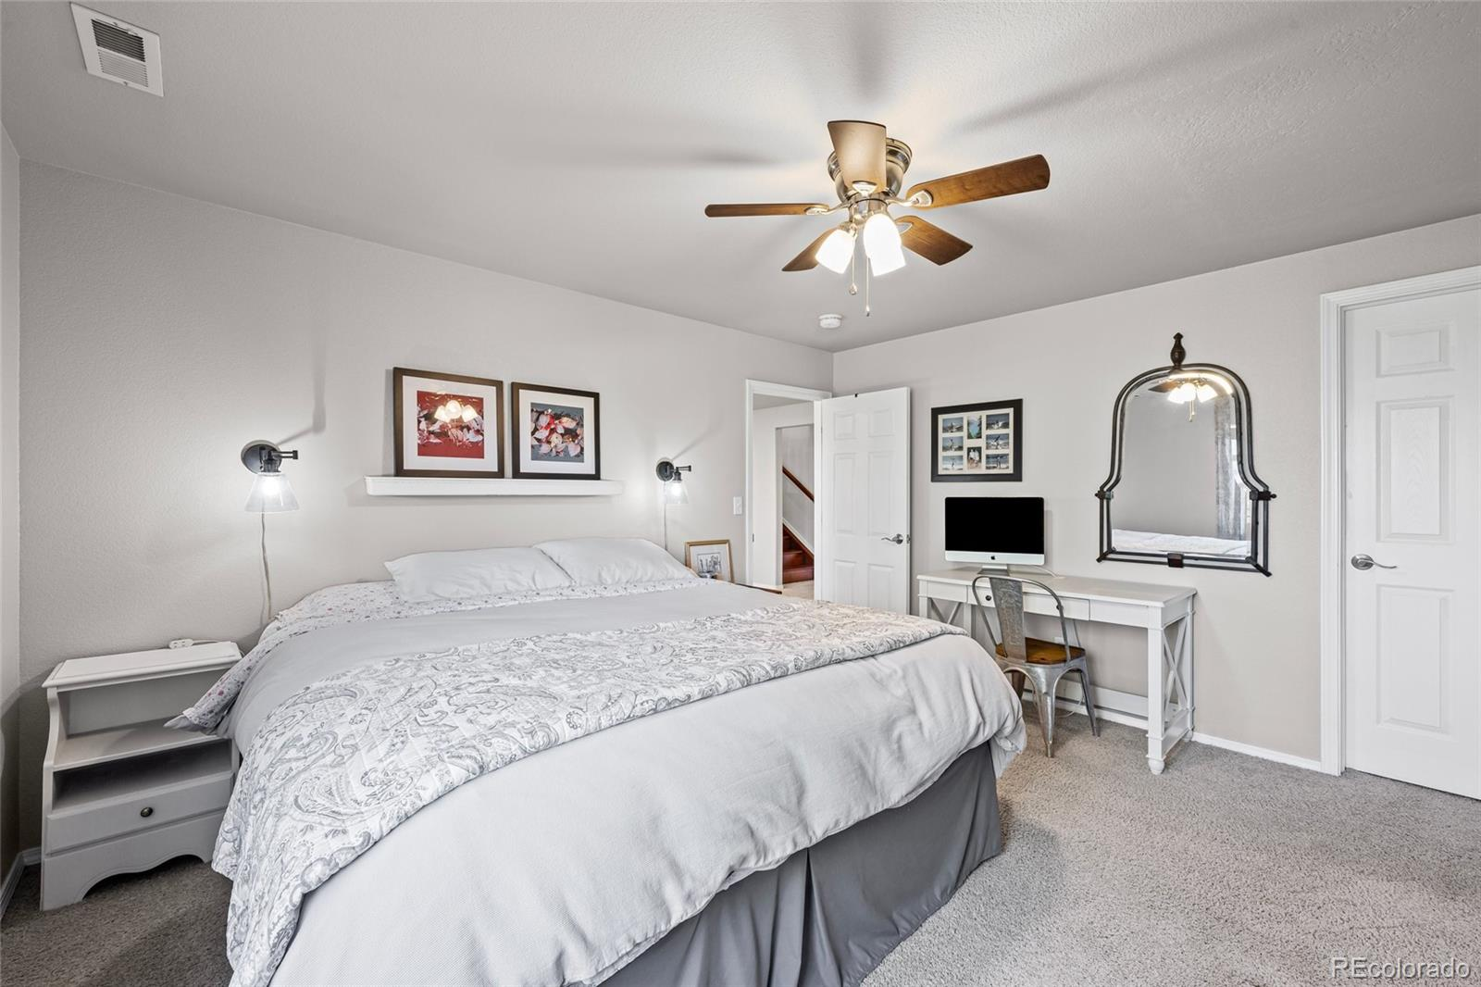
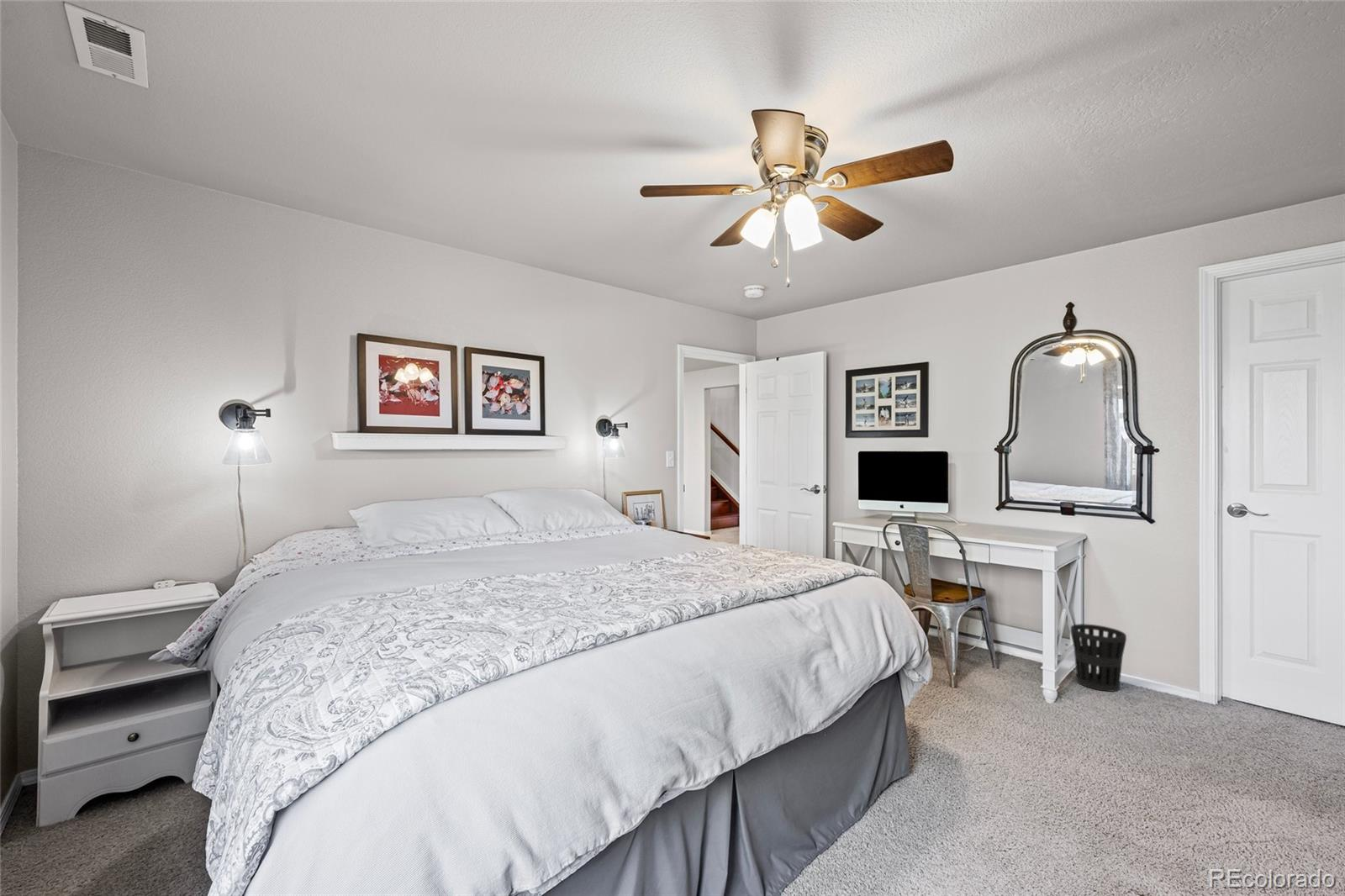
+ wastebasket (1097, 657)
